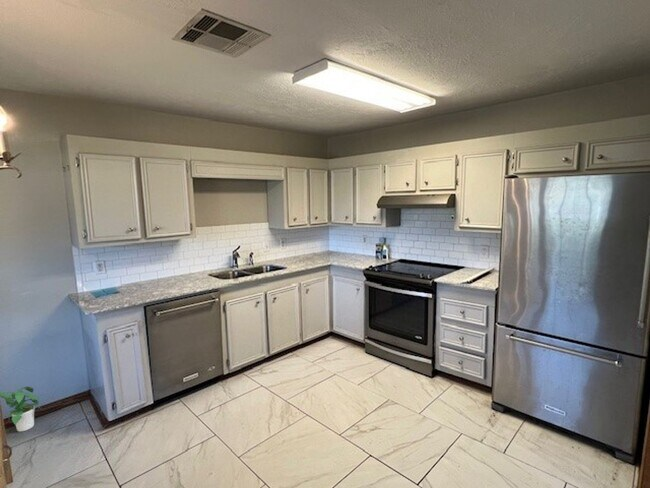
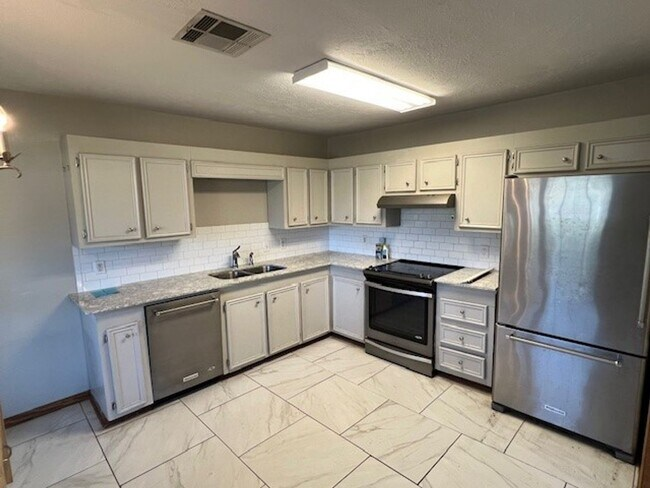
- potted plant (20, 408)
